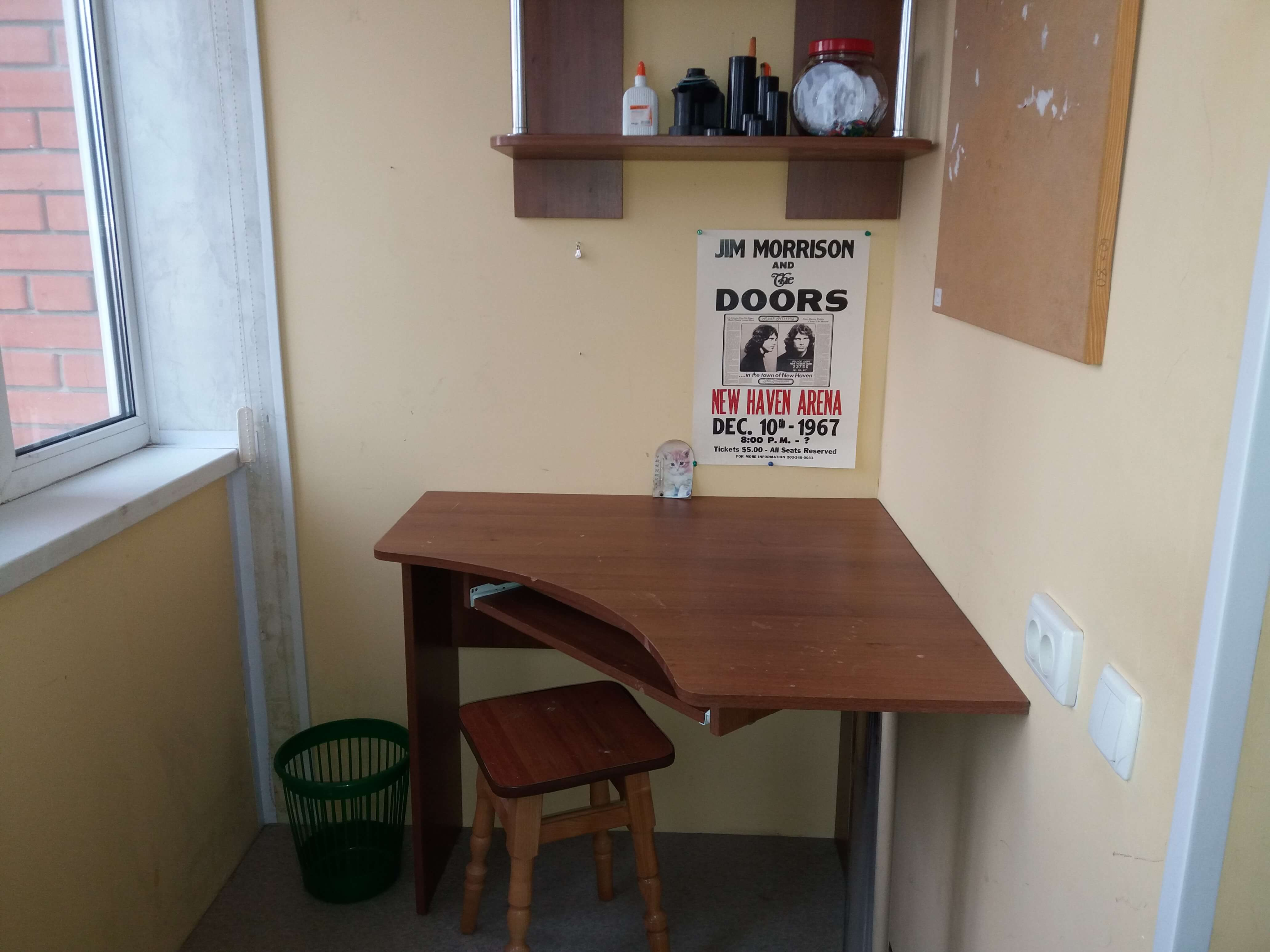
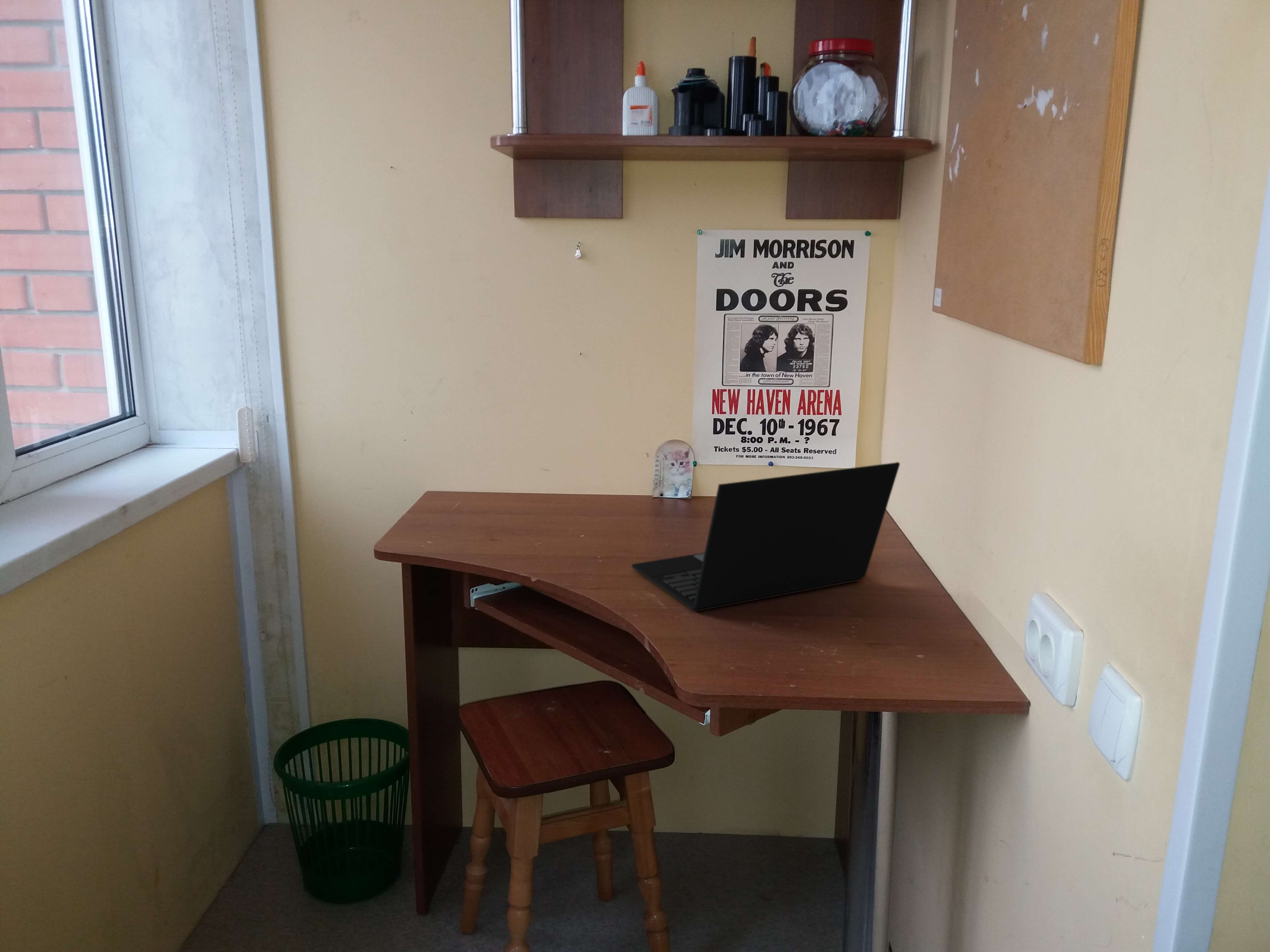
+ laptop (760, 519)
